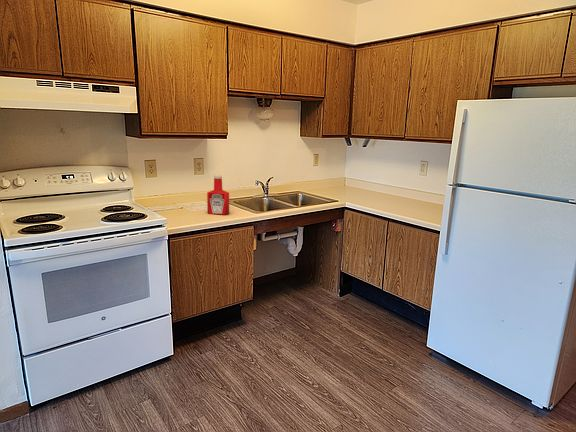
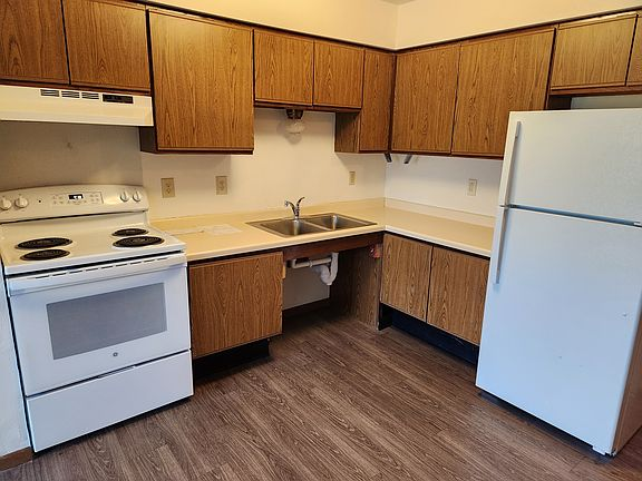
- soap bottle (218, 194)
